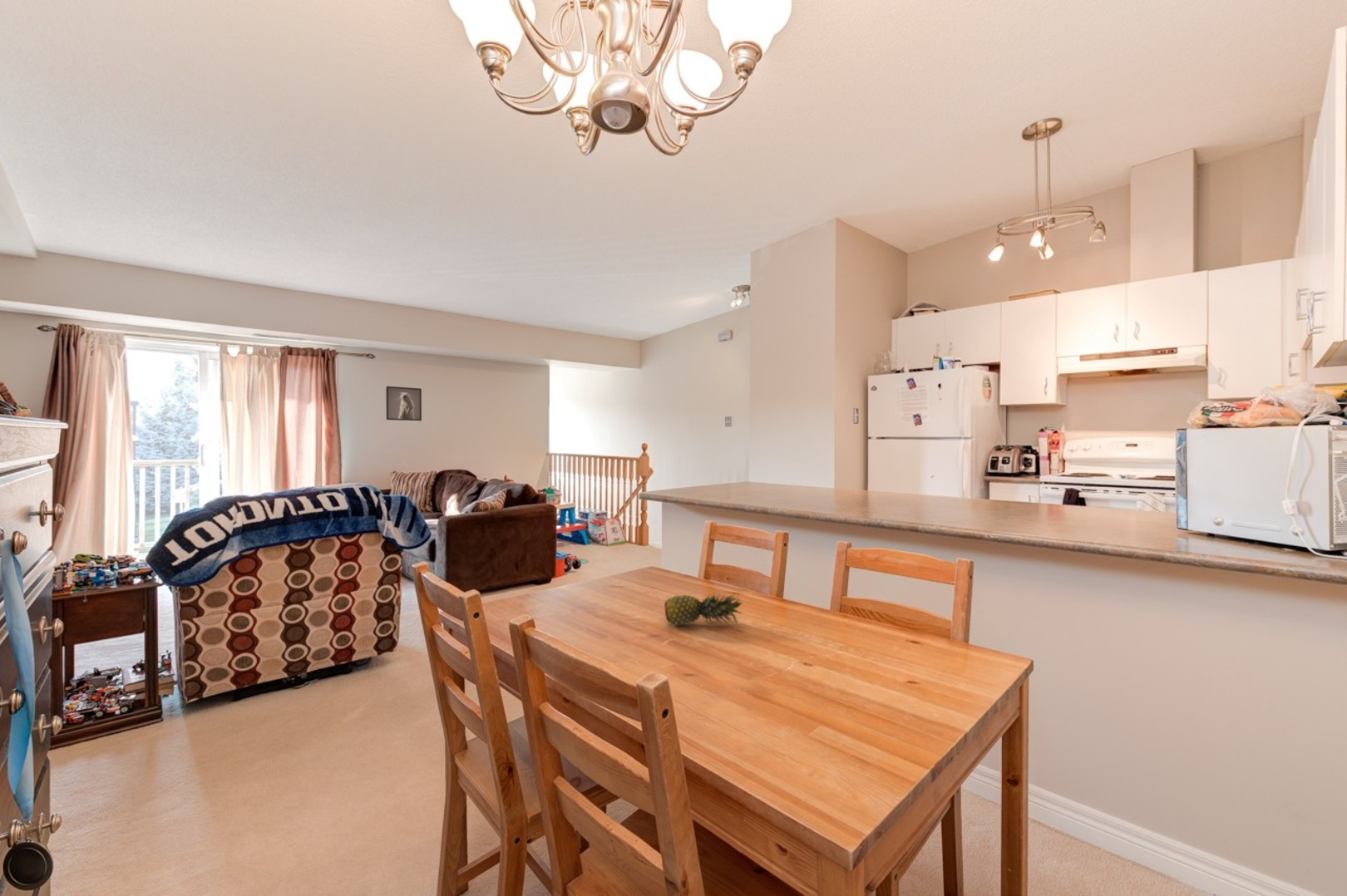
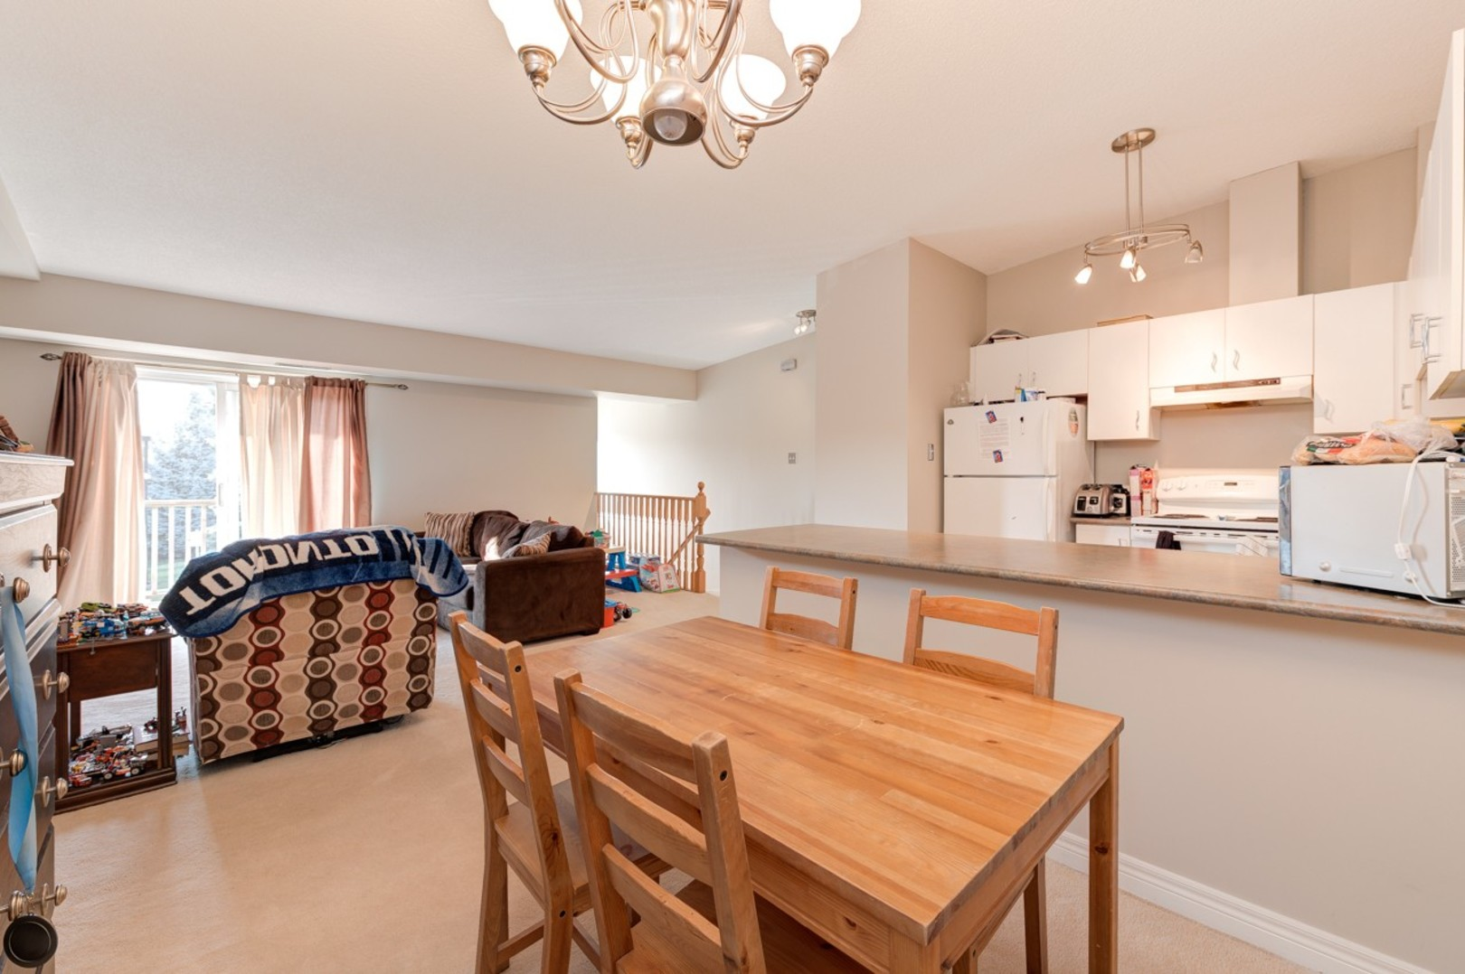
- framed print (404, 403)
- fruit (703, 608)
